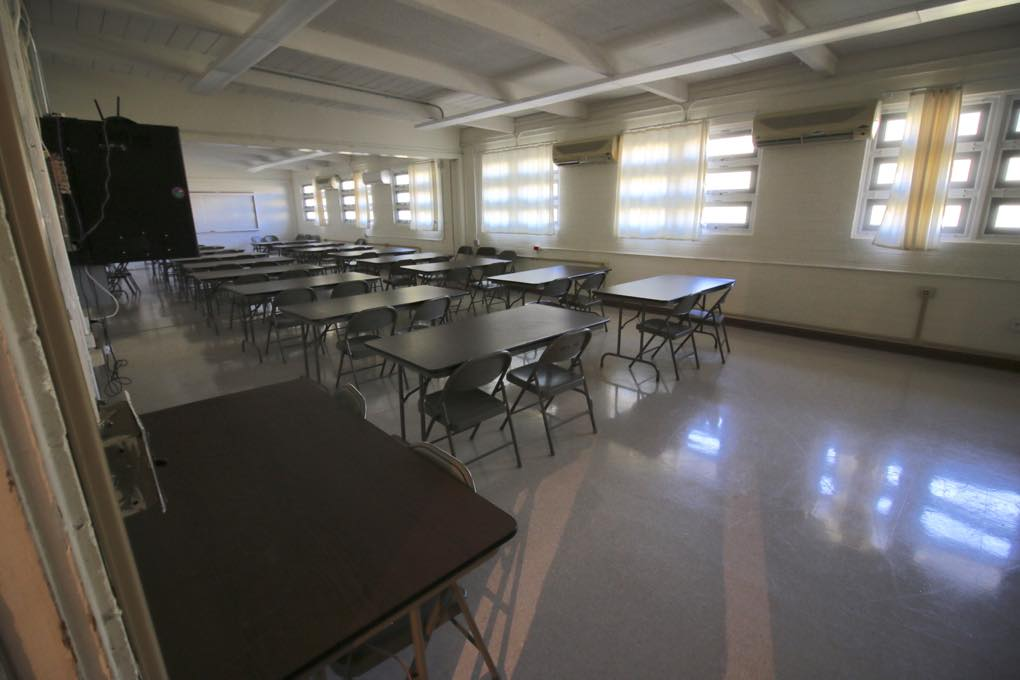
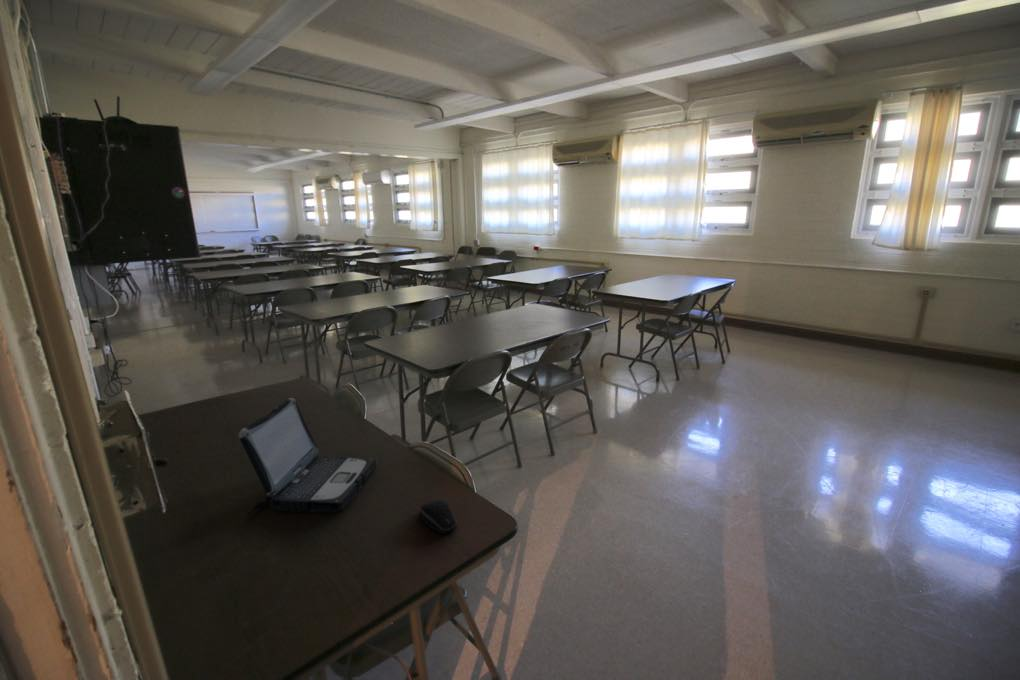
+ laptop (310, 451)
+ computer mouse (437, 512)
